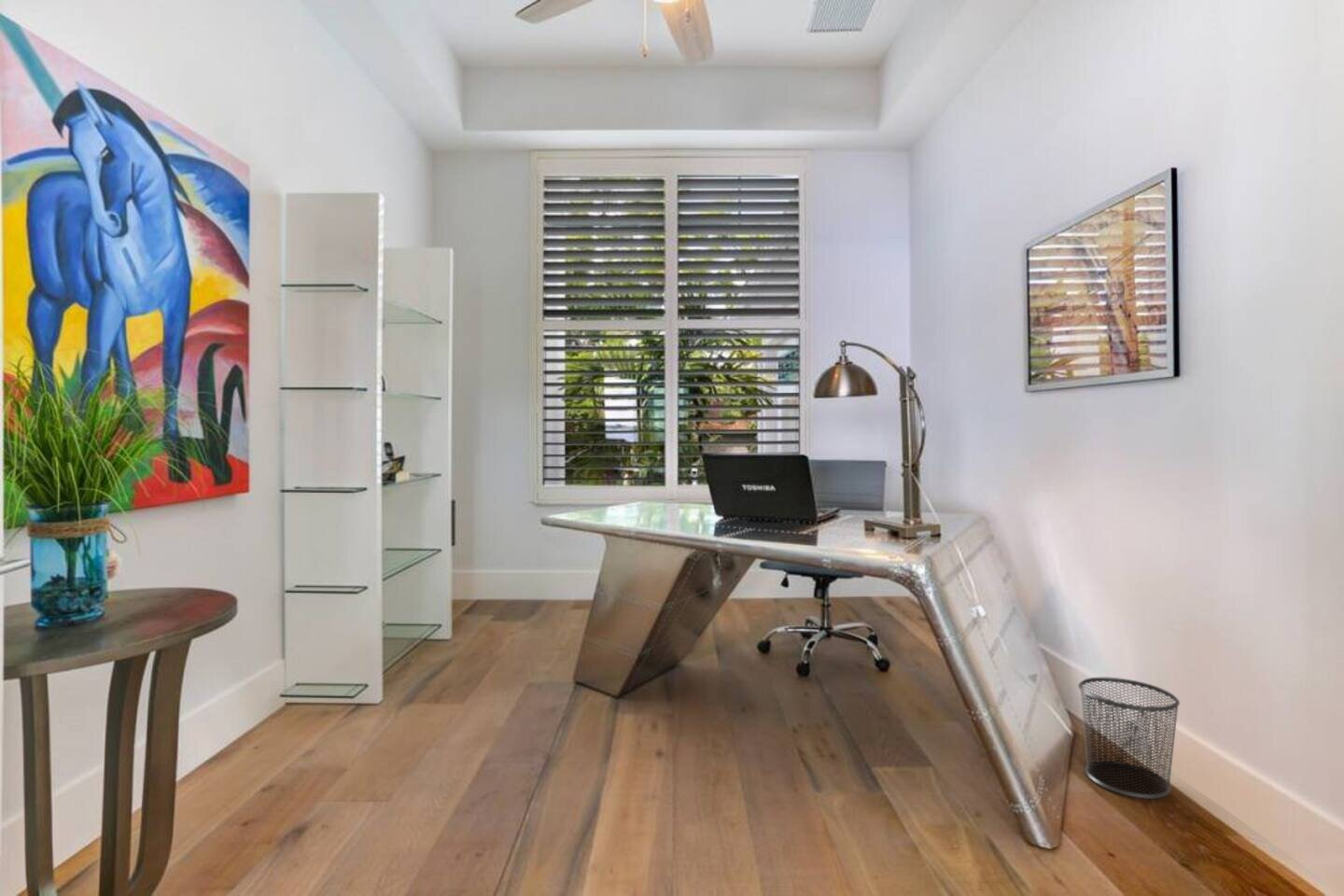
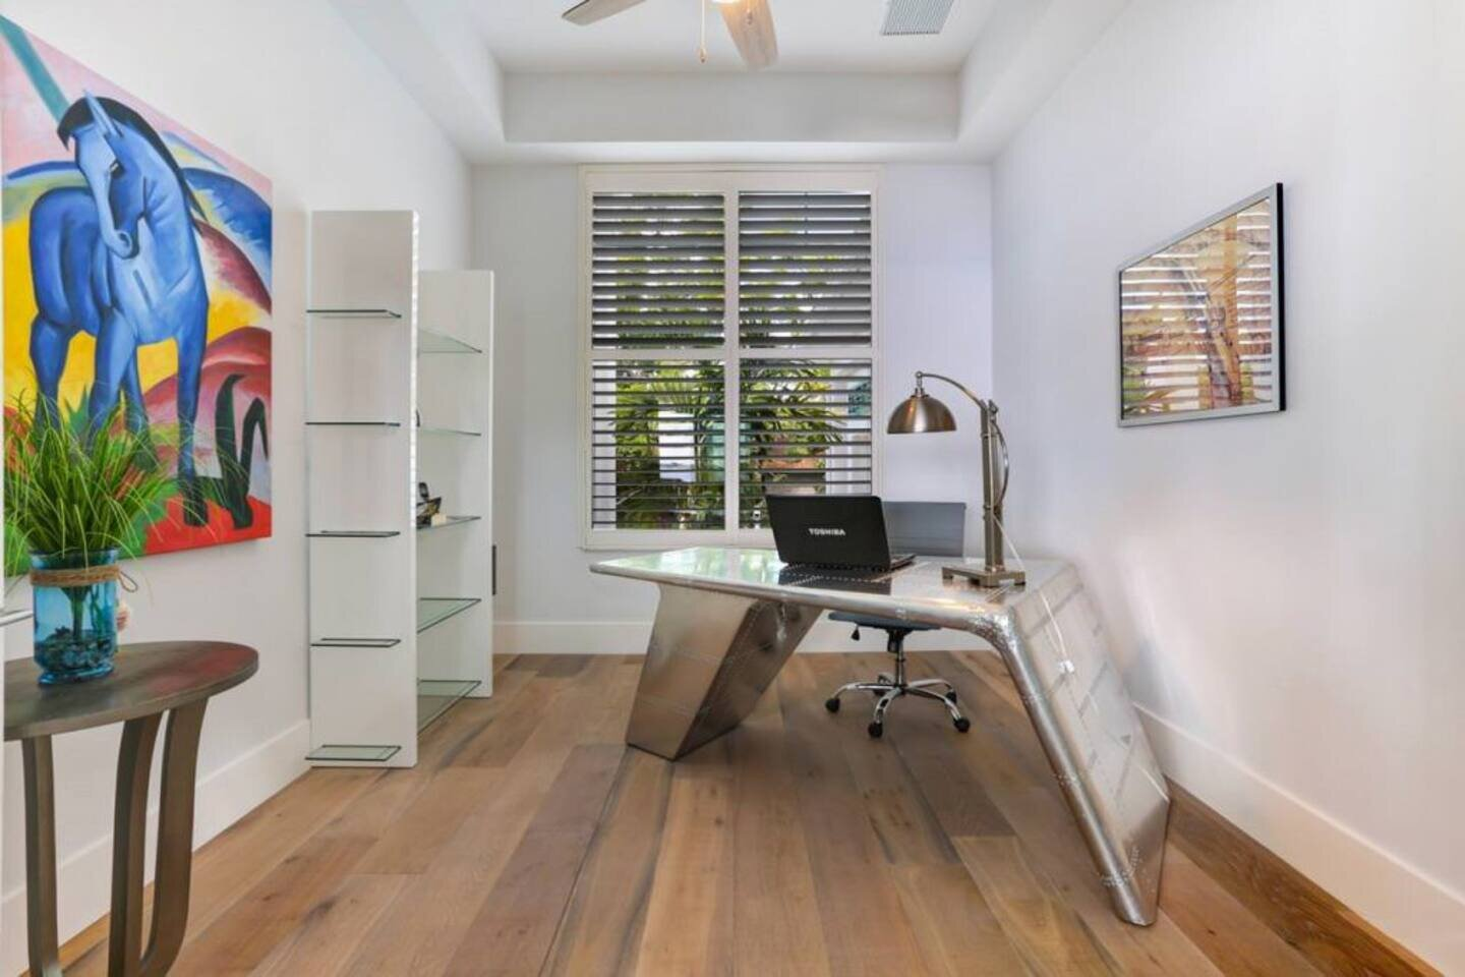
- waste bin (1126, 735)
